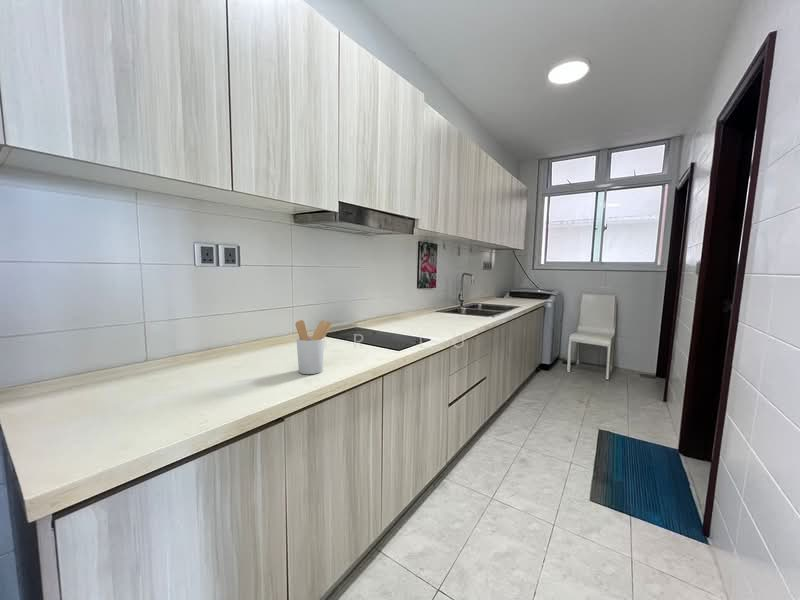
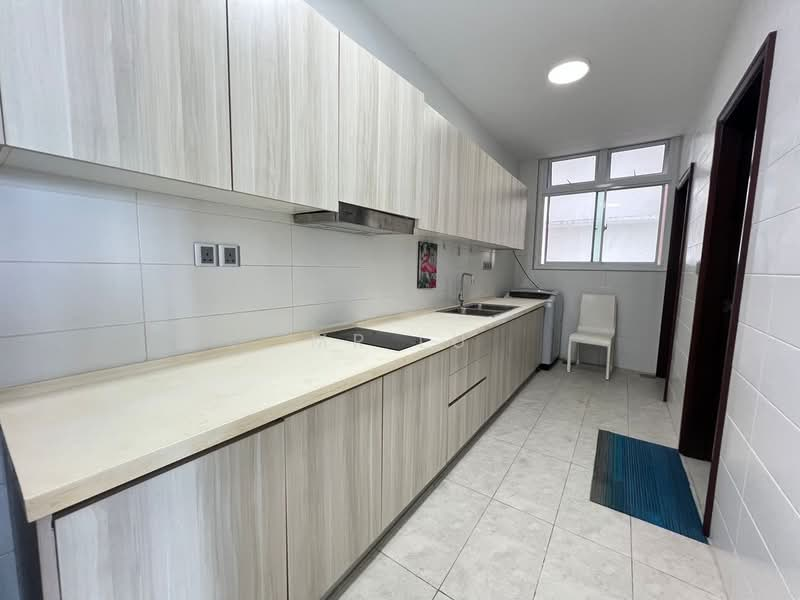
- utensil holder (315, 344)
